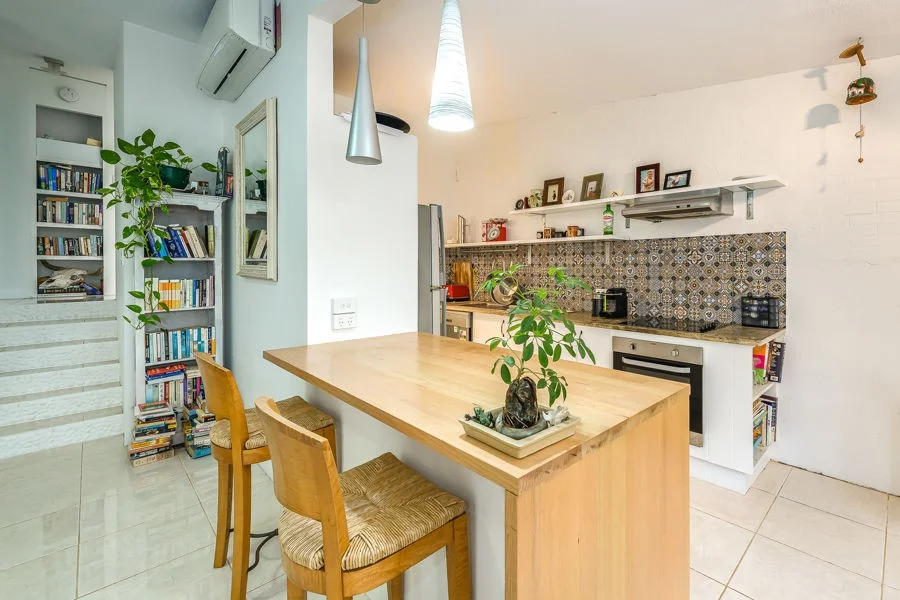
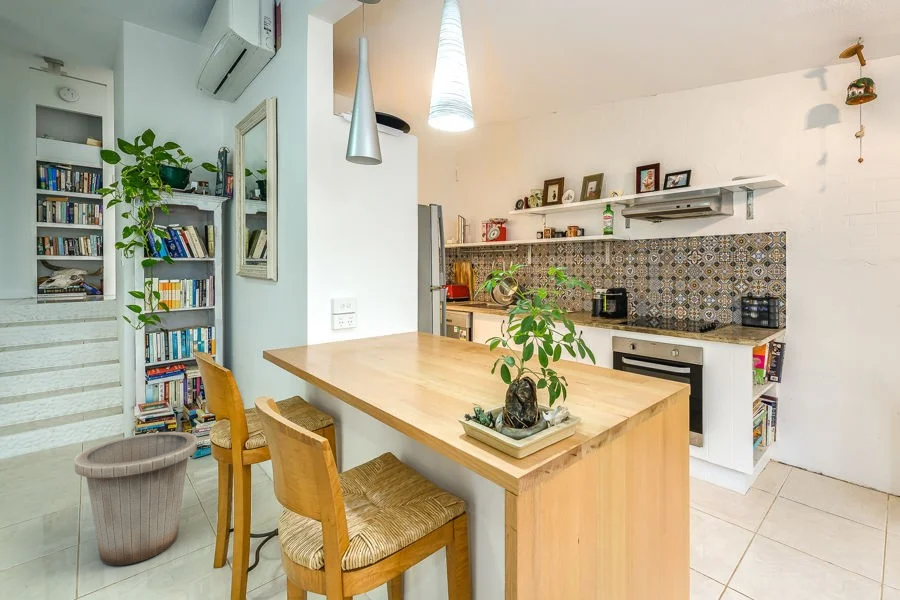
+ trash can (140, 496)
